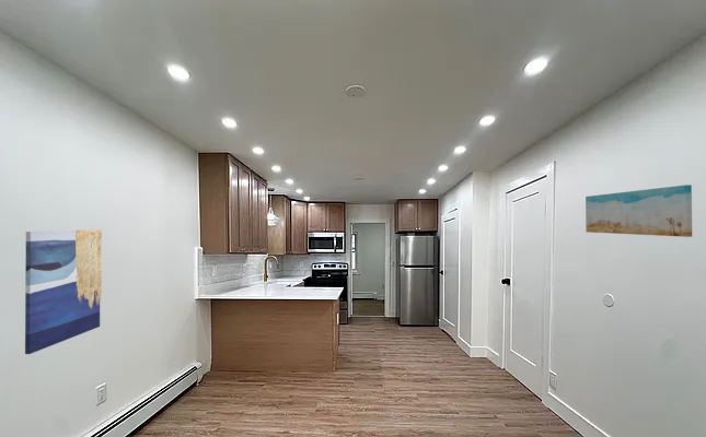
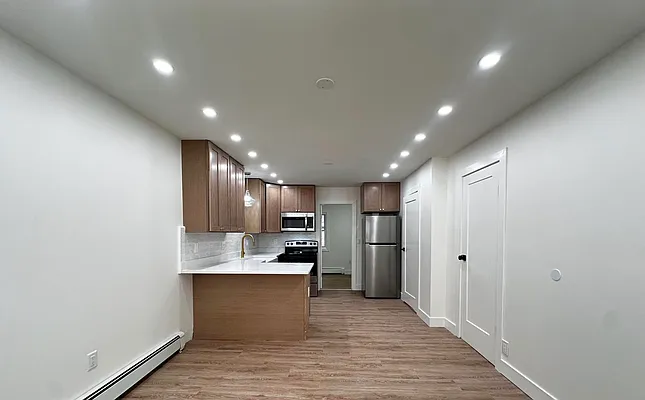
- wall art (68, 284)
- wall art (630, 212)
